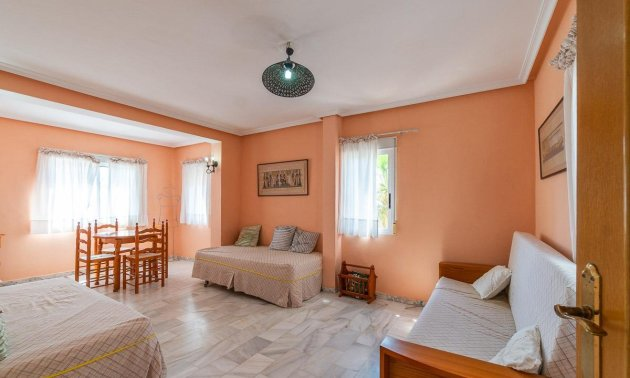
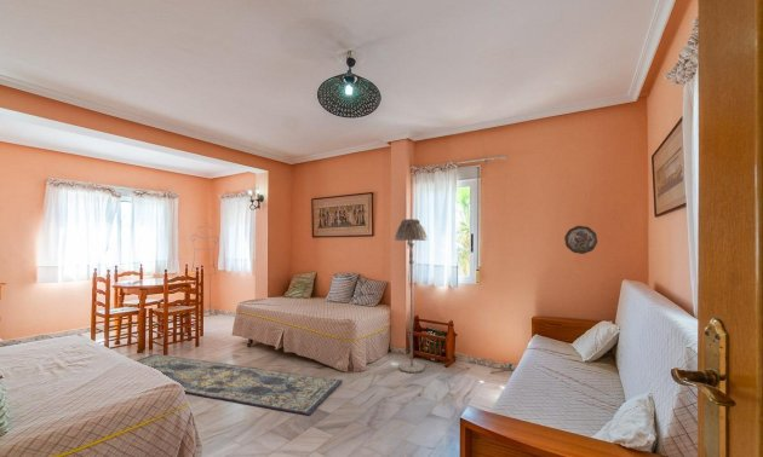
+ rug (216, 377)
+ decorative plate (580, 239)
+ floor lamp (411, 293)
